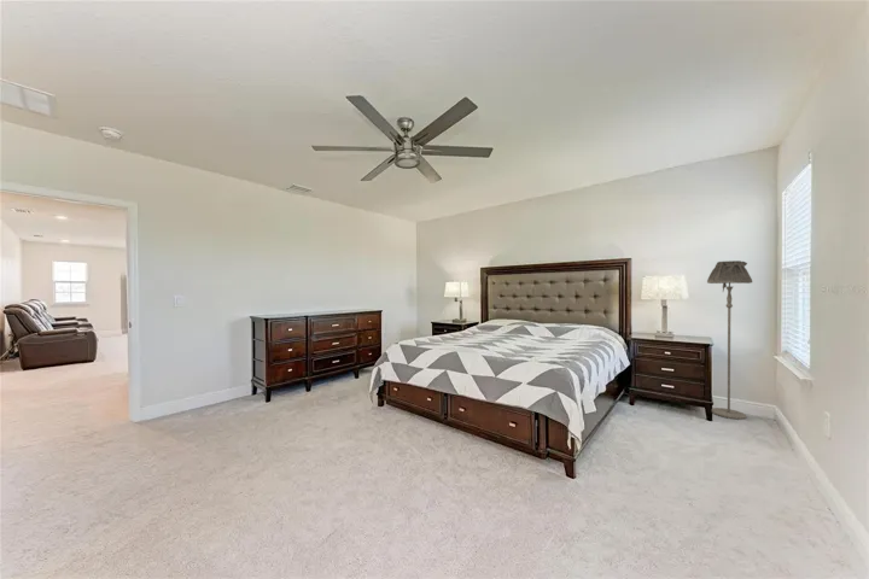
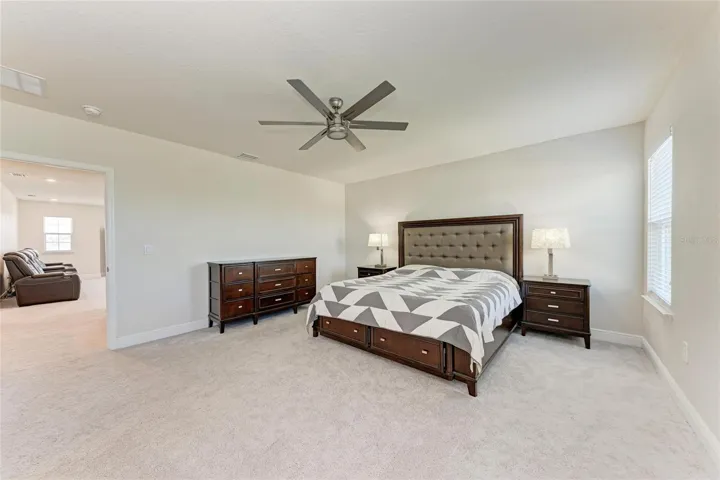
- floor lamp (728, 338)
